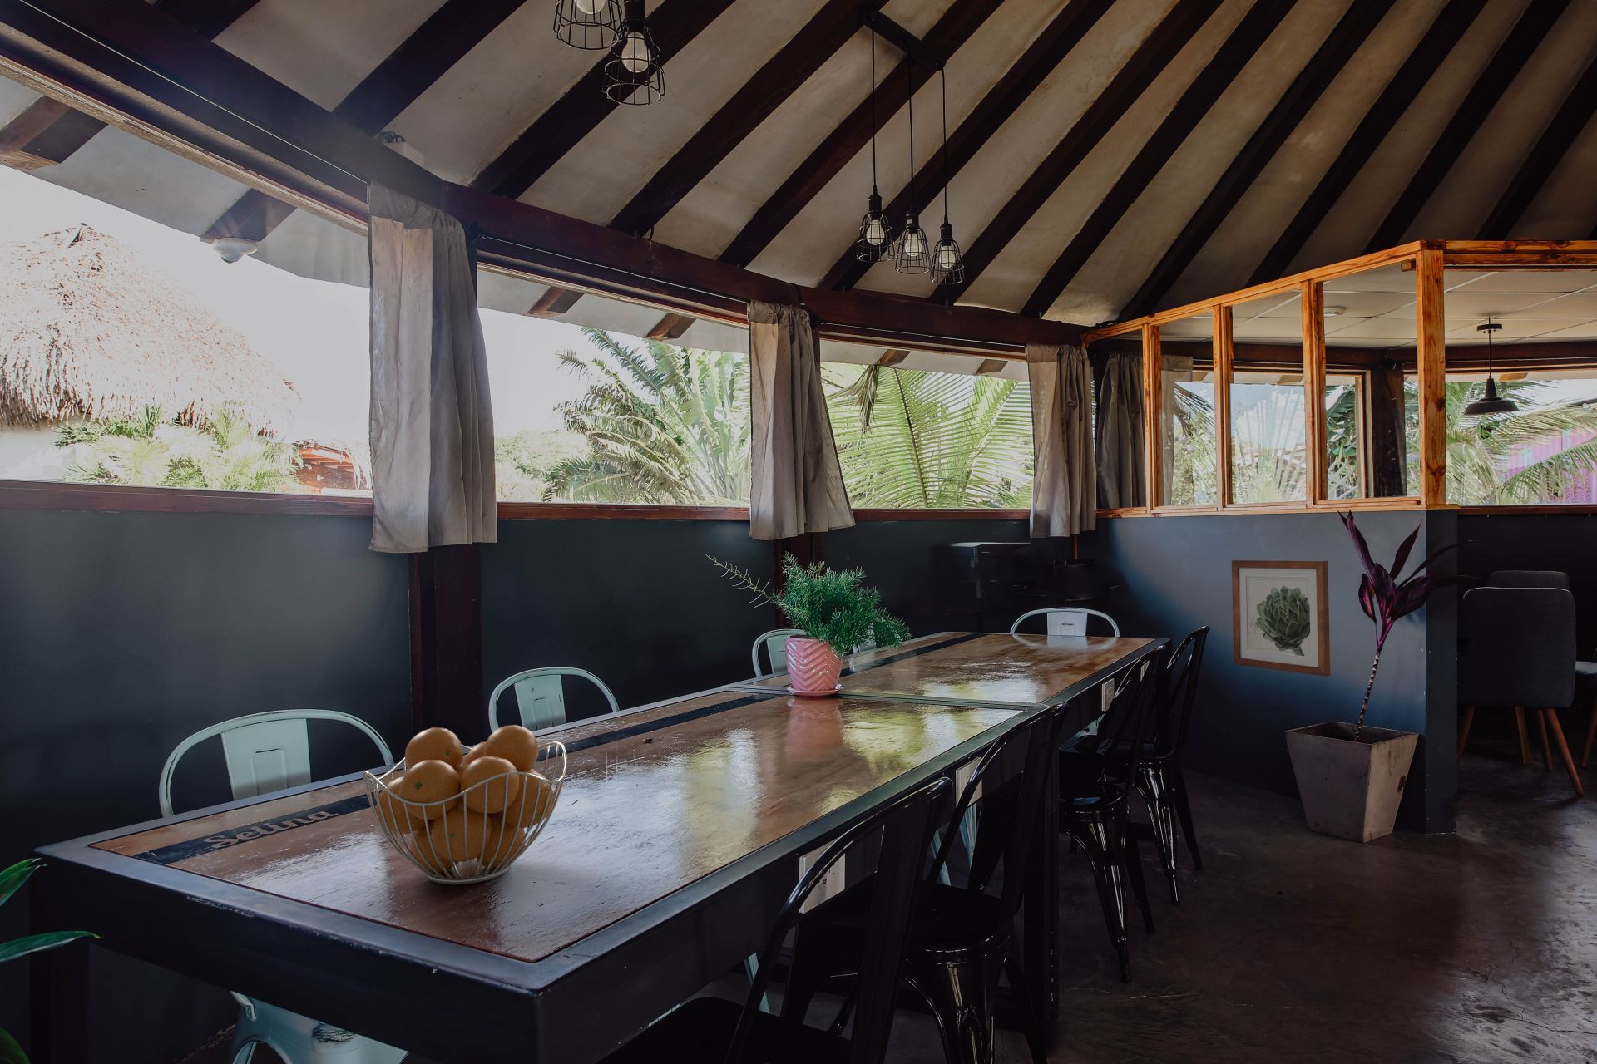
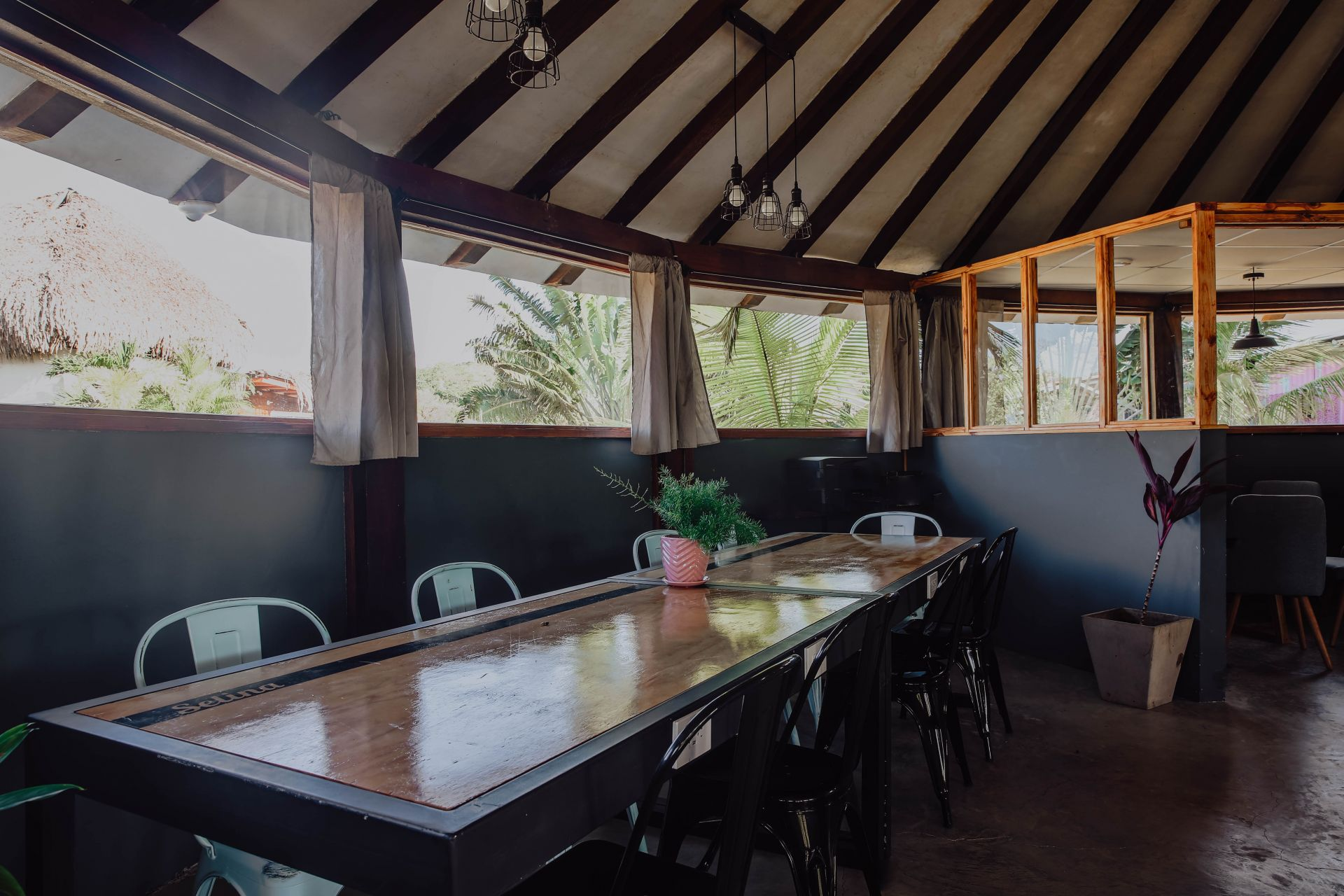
- wall art (1279, 614)
- fruit basket (468, 799)
